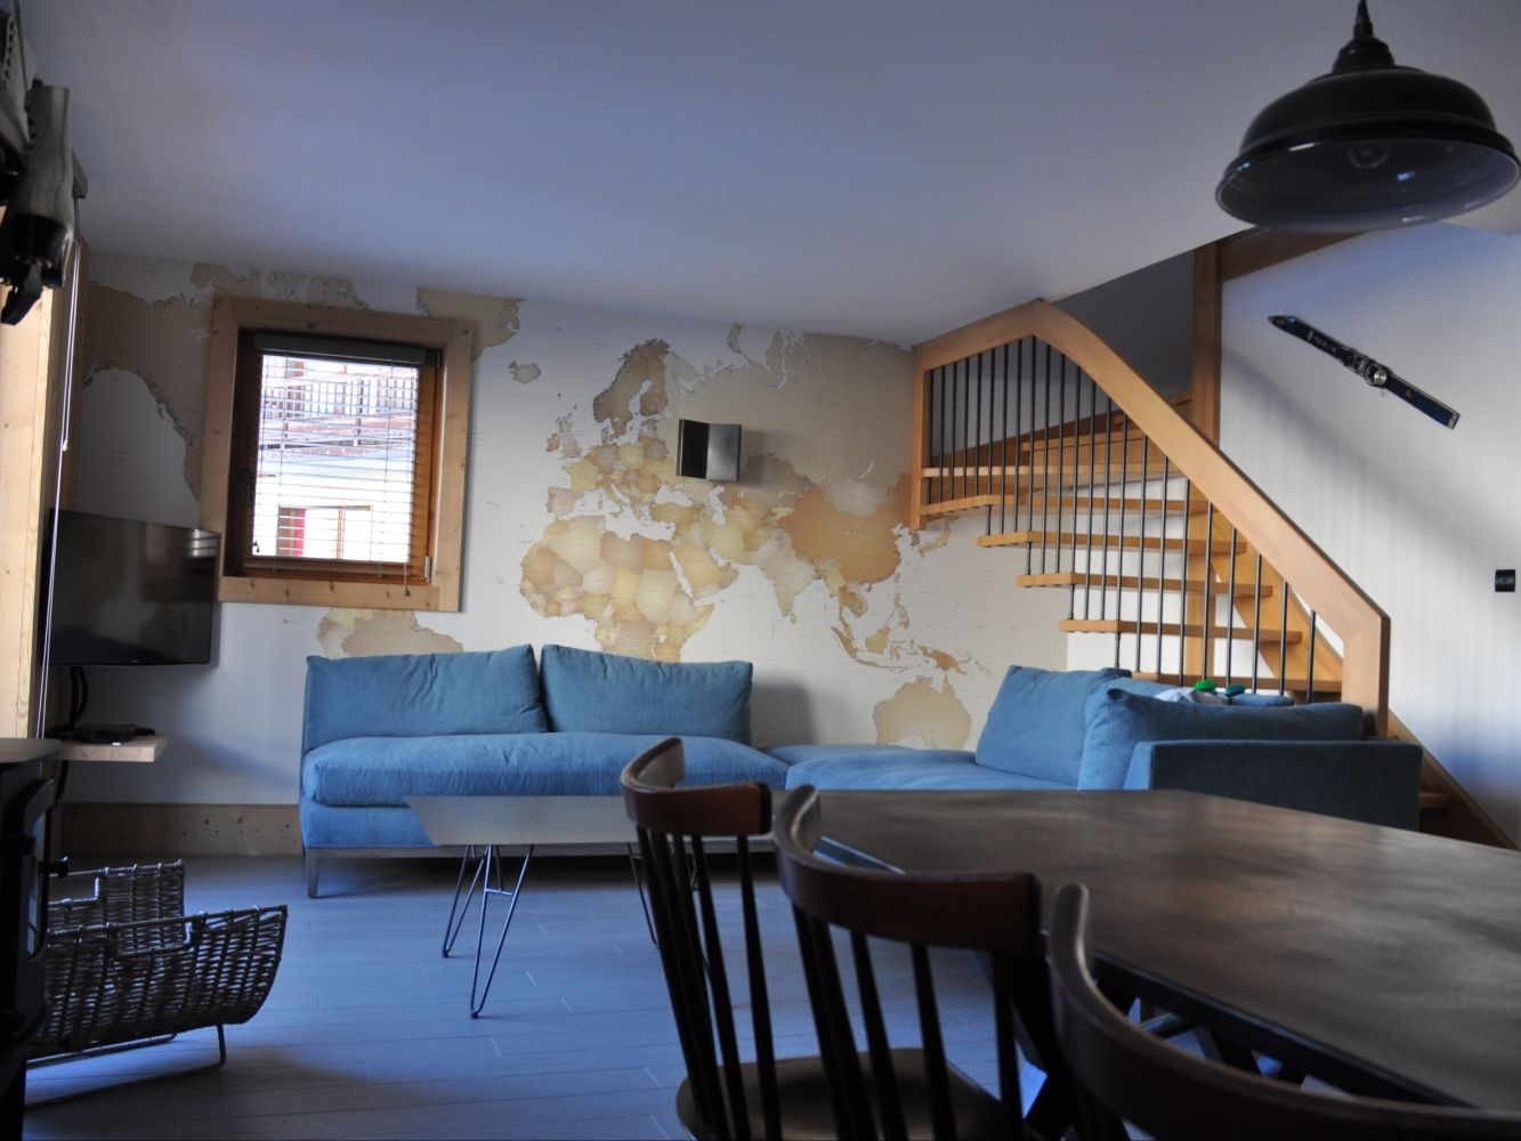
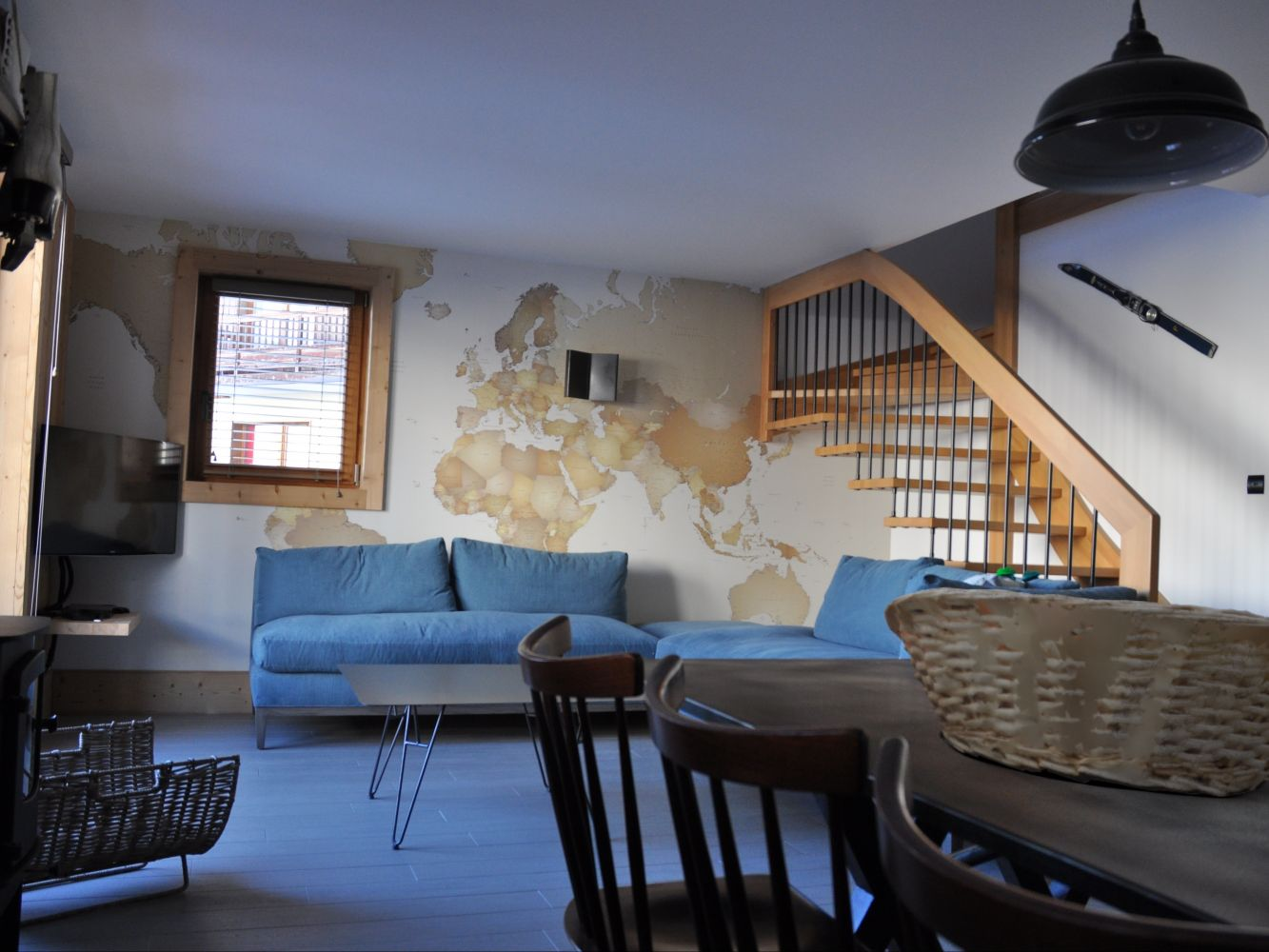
+ fruit basket (1093, 675)
